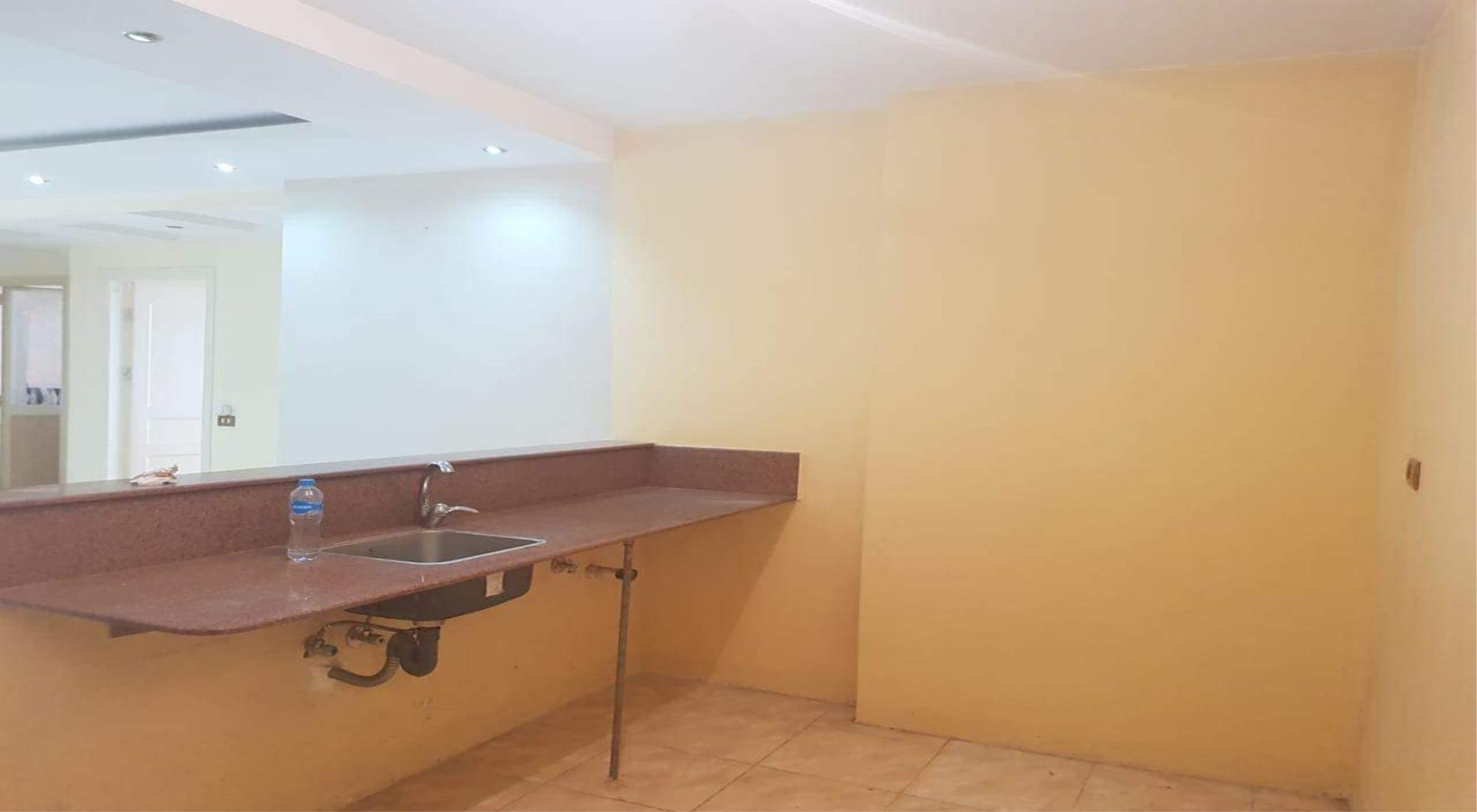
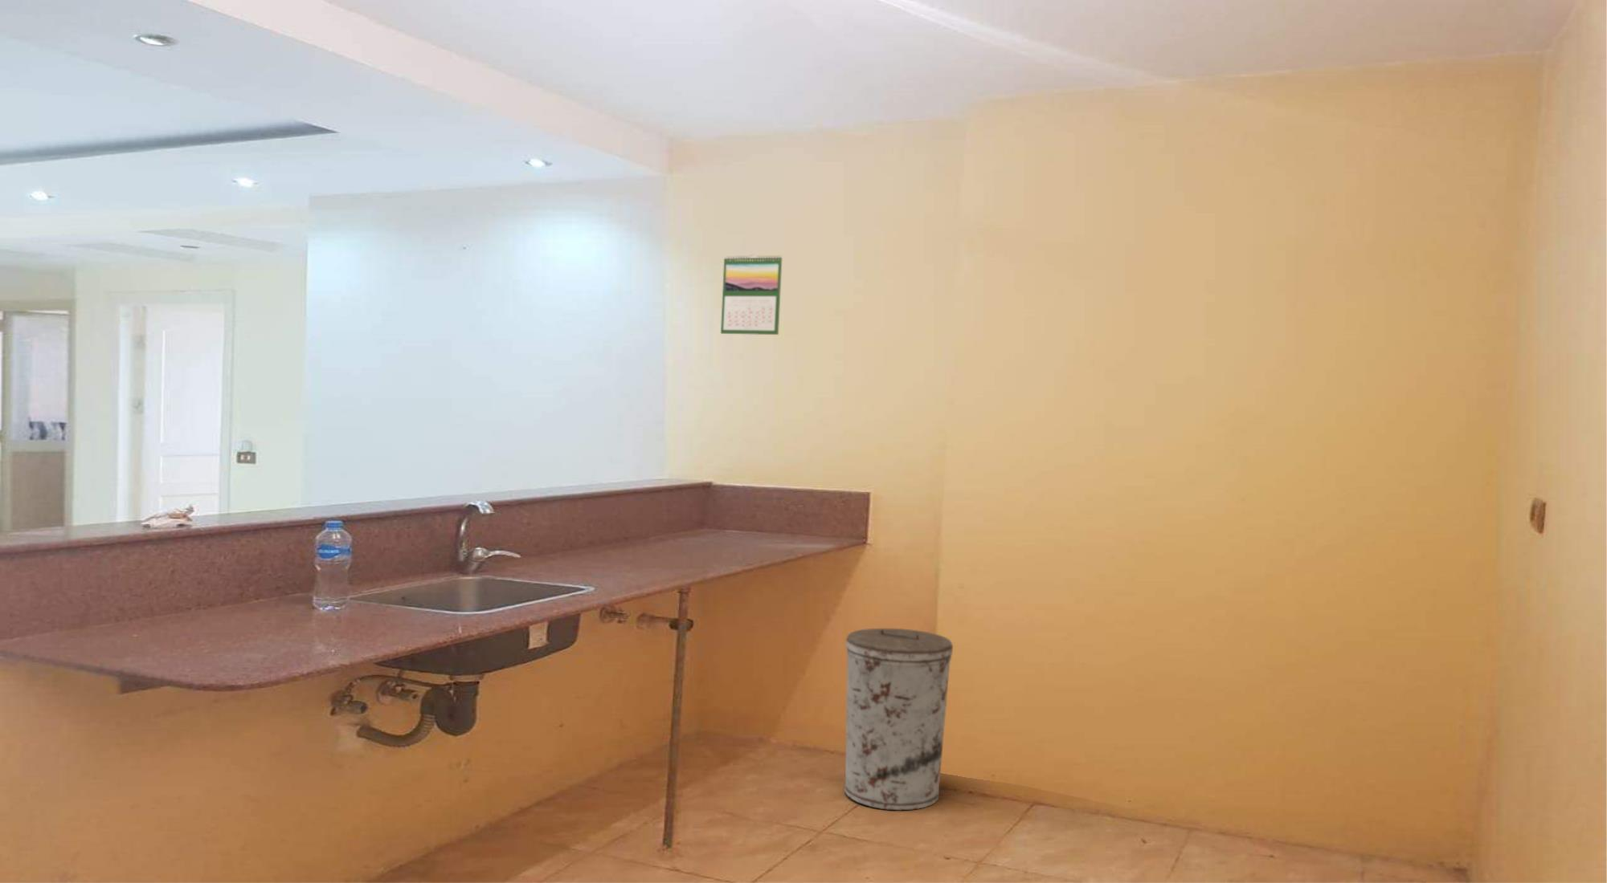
+ calendar (751, 294)
+ trash can (895, 712)
